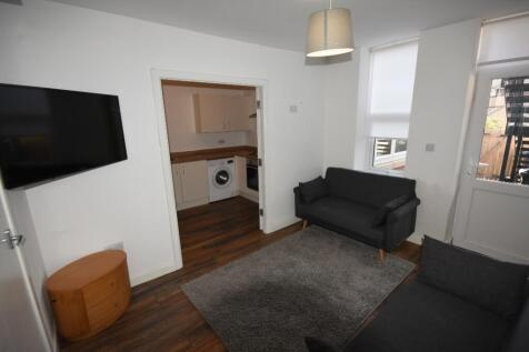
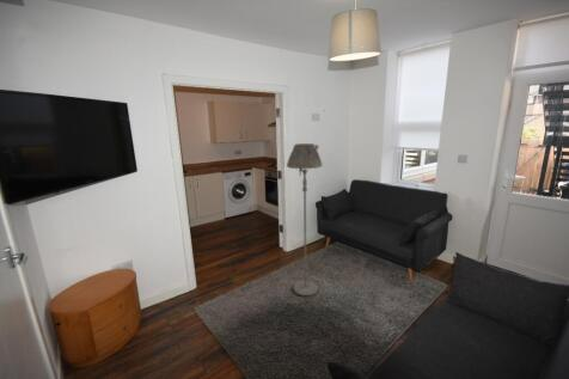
+ floor lamp (305, 220)
